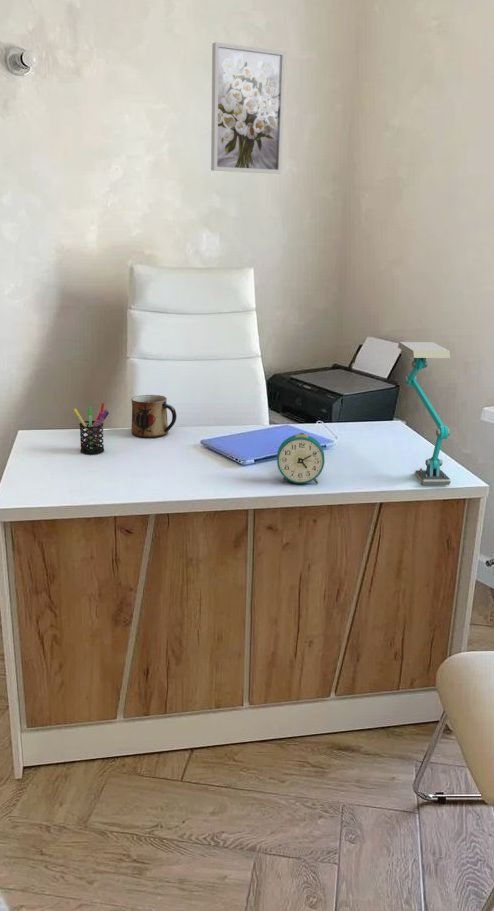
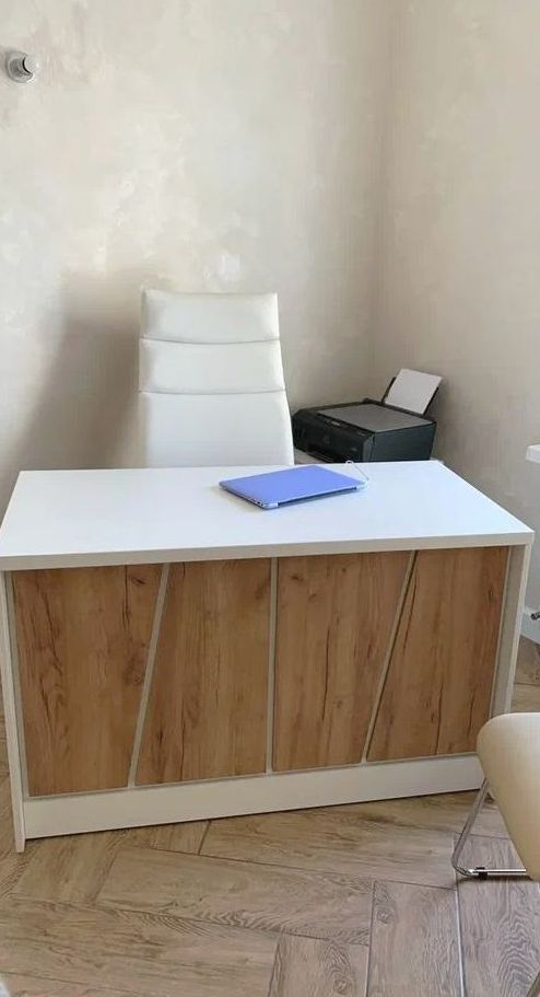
- alarm clock (300, 456)
- pen holder (92, 426)
- desk lamp (426, 408)
- wall art (248, 111)
- mug (152, 415)
